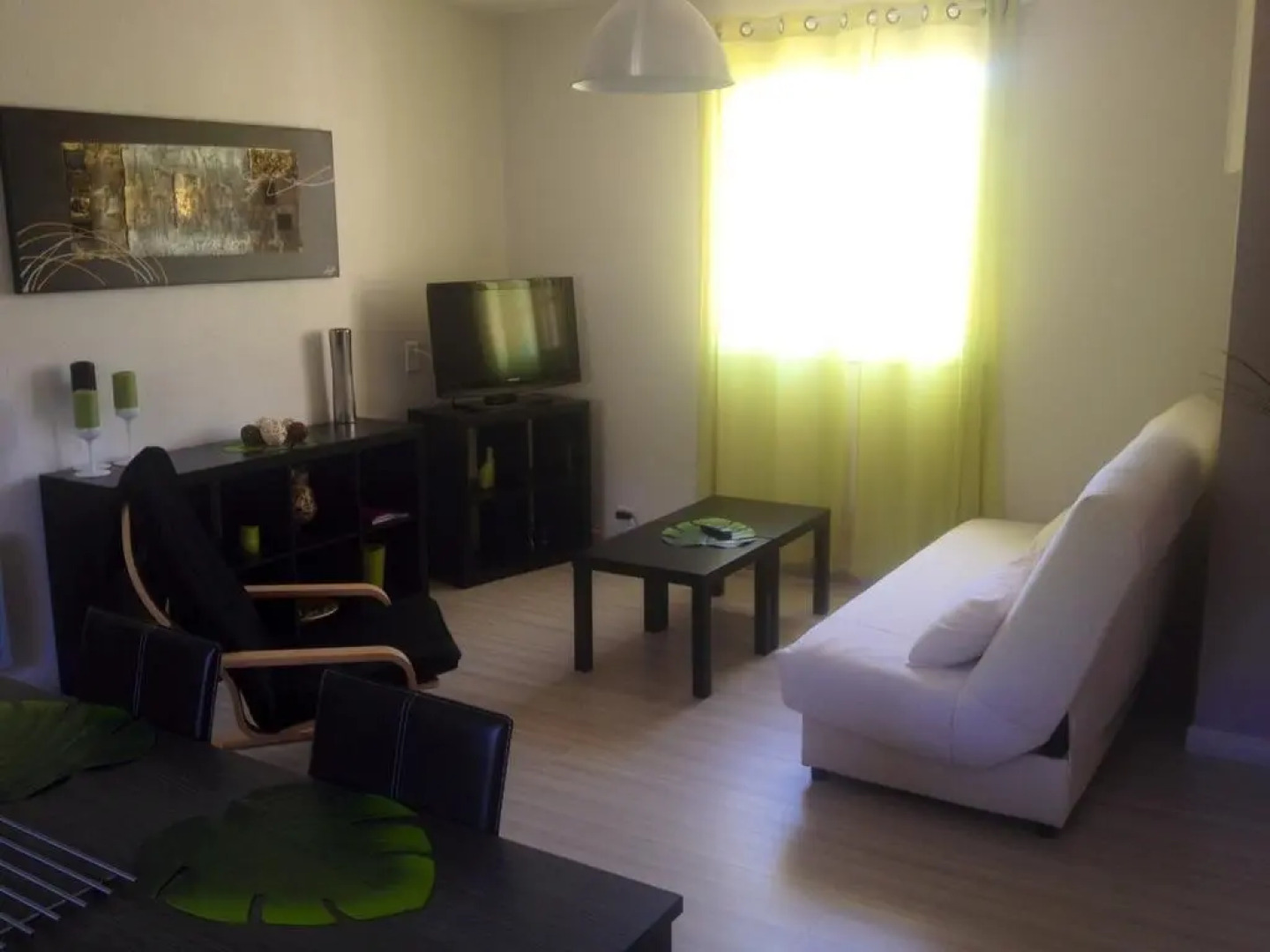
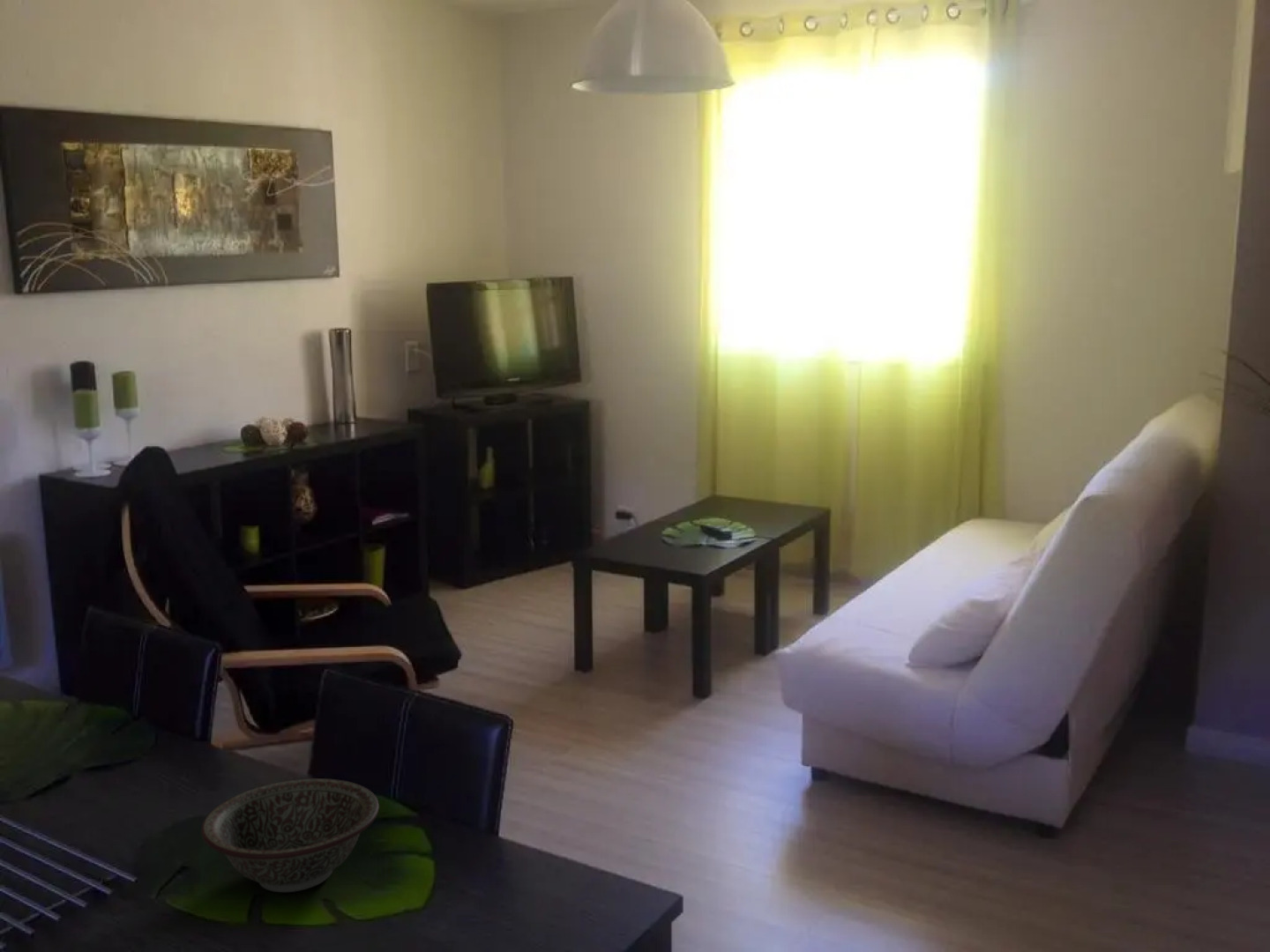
+ decorative bowl (294, 844)
